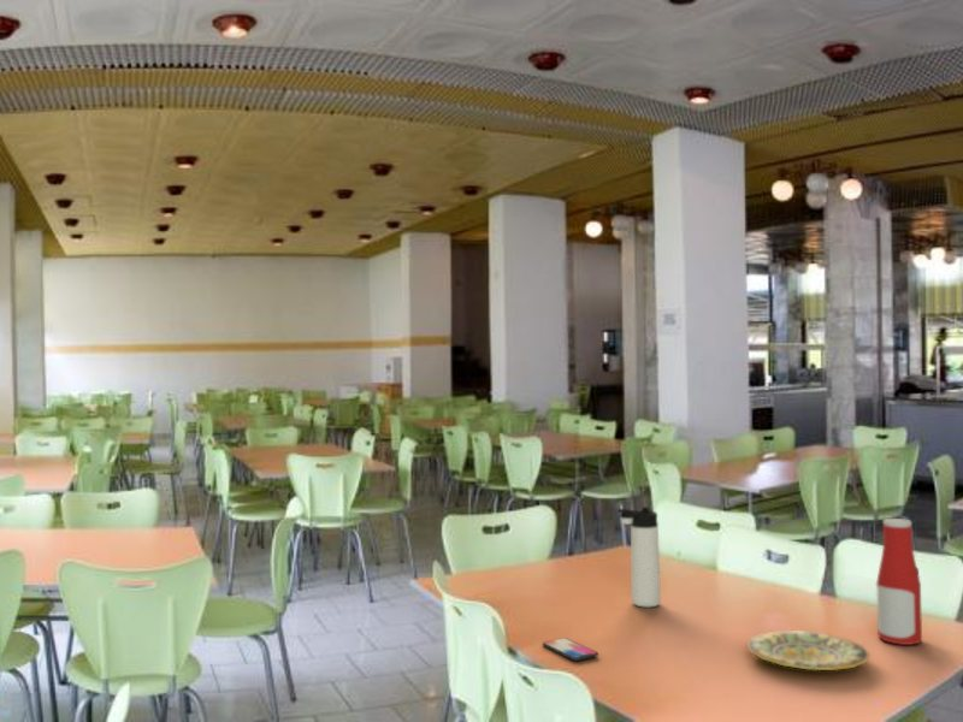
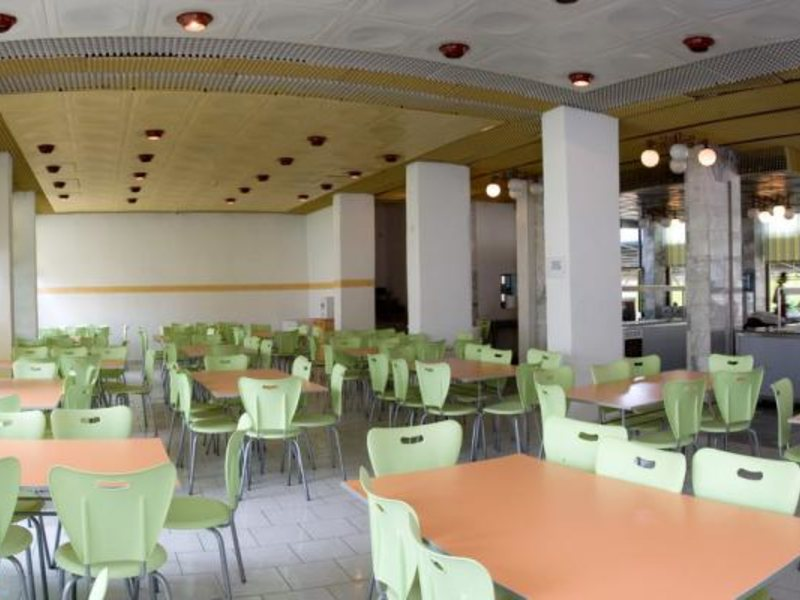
- bottle (898, 579)
- thermos bottle (638, 556)
- smartphone (569, 649)
- plate (807, 653)
